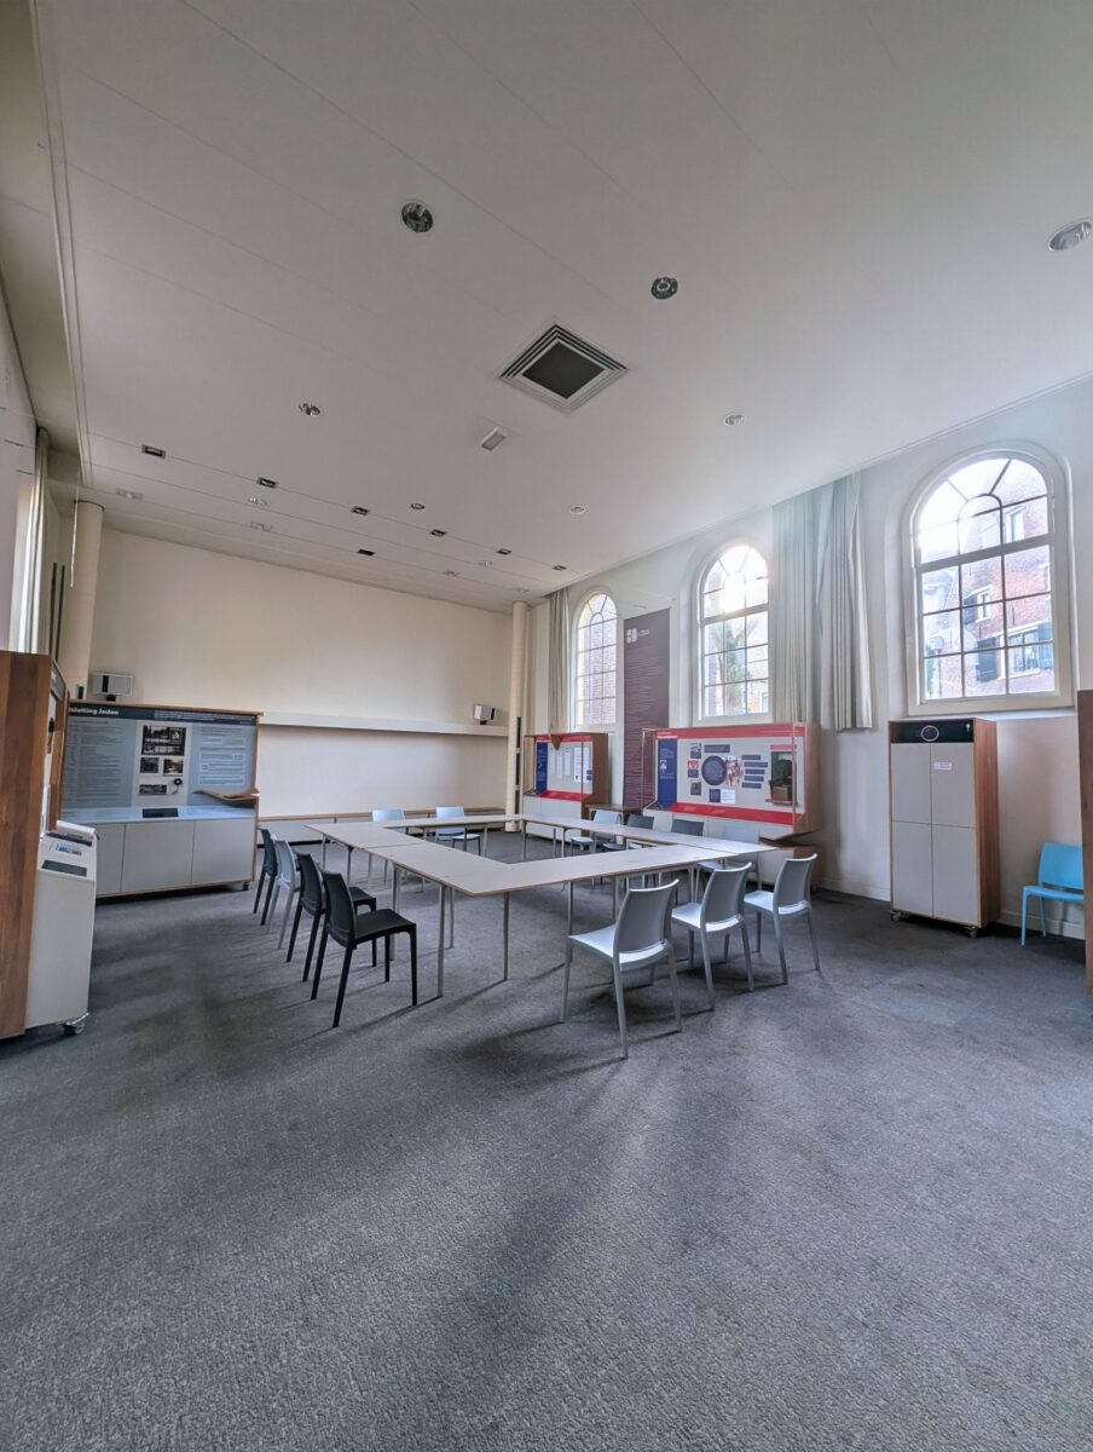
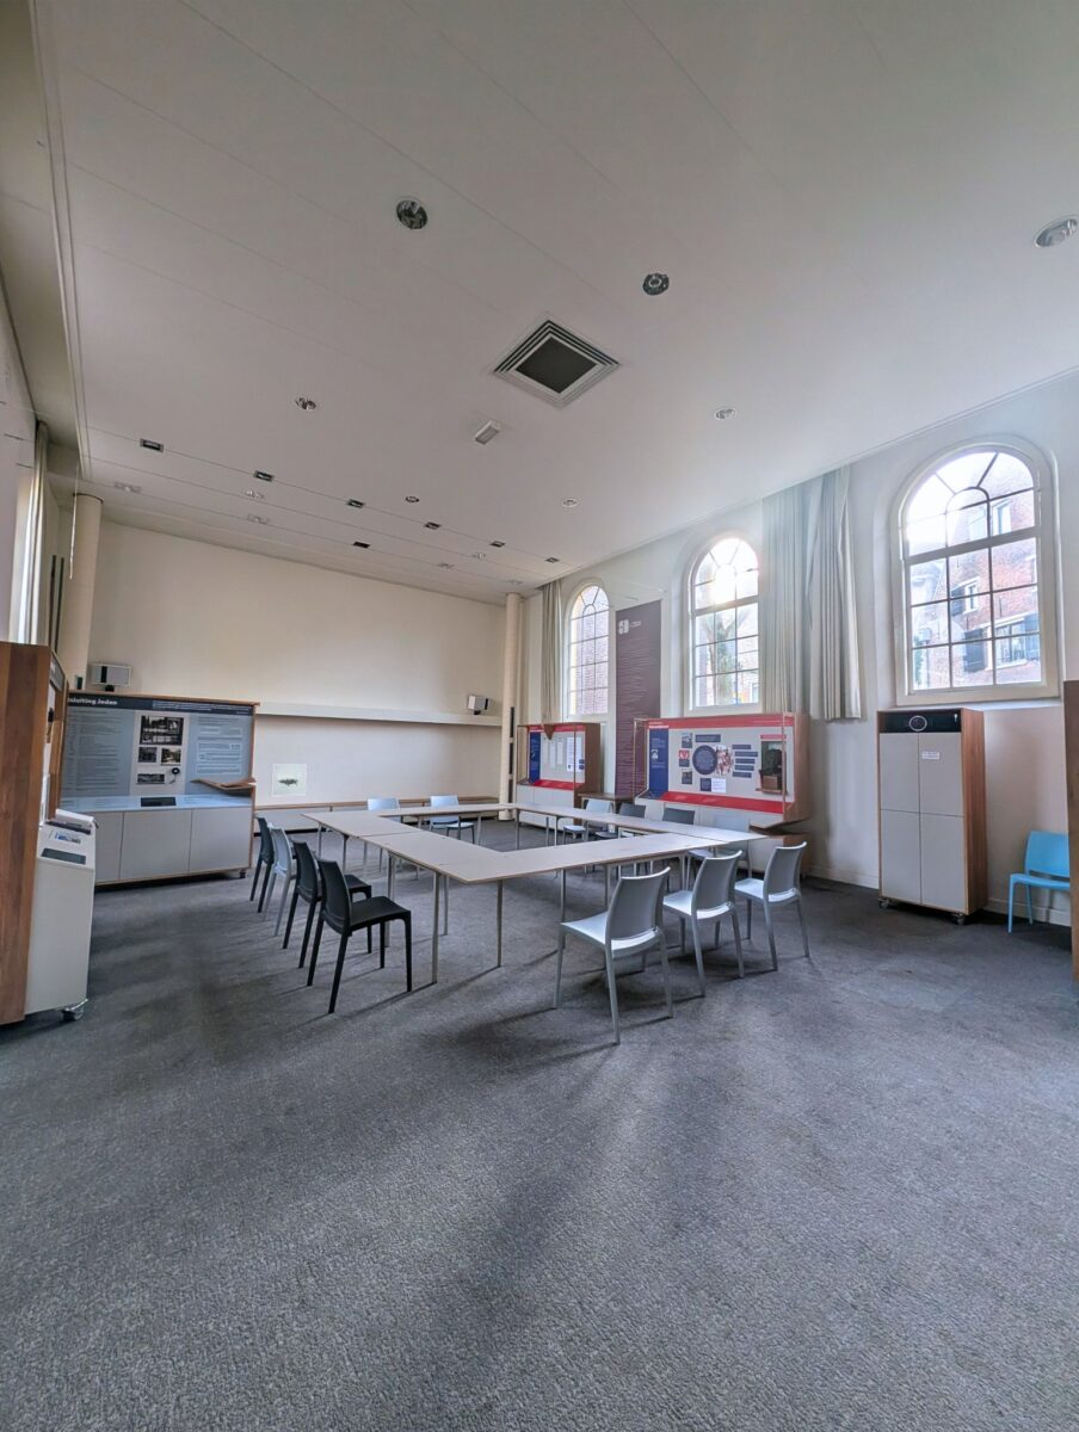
+ wall art (289, 779)
